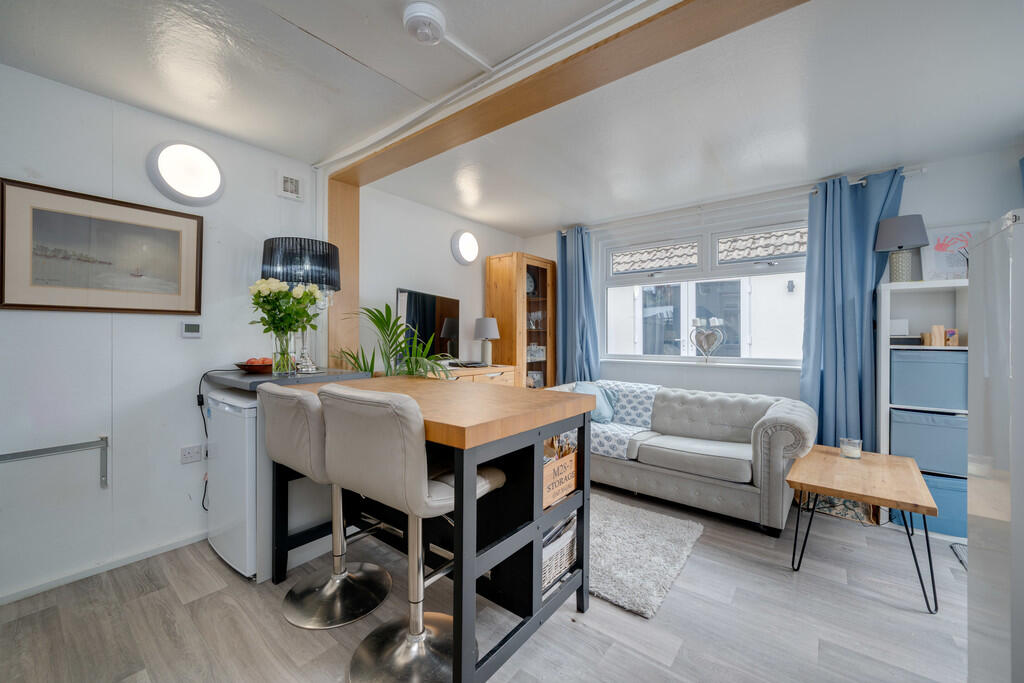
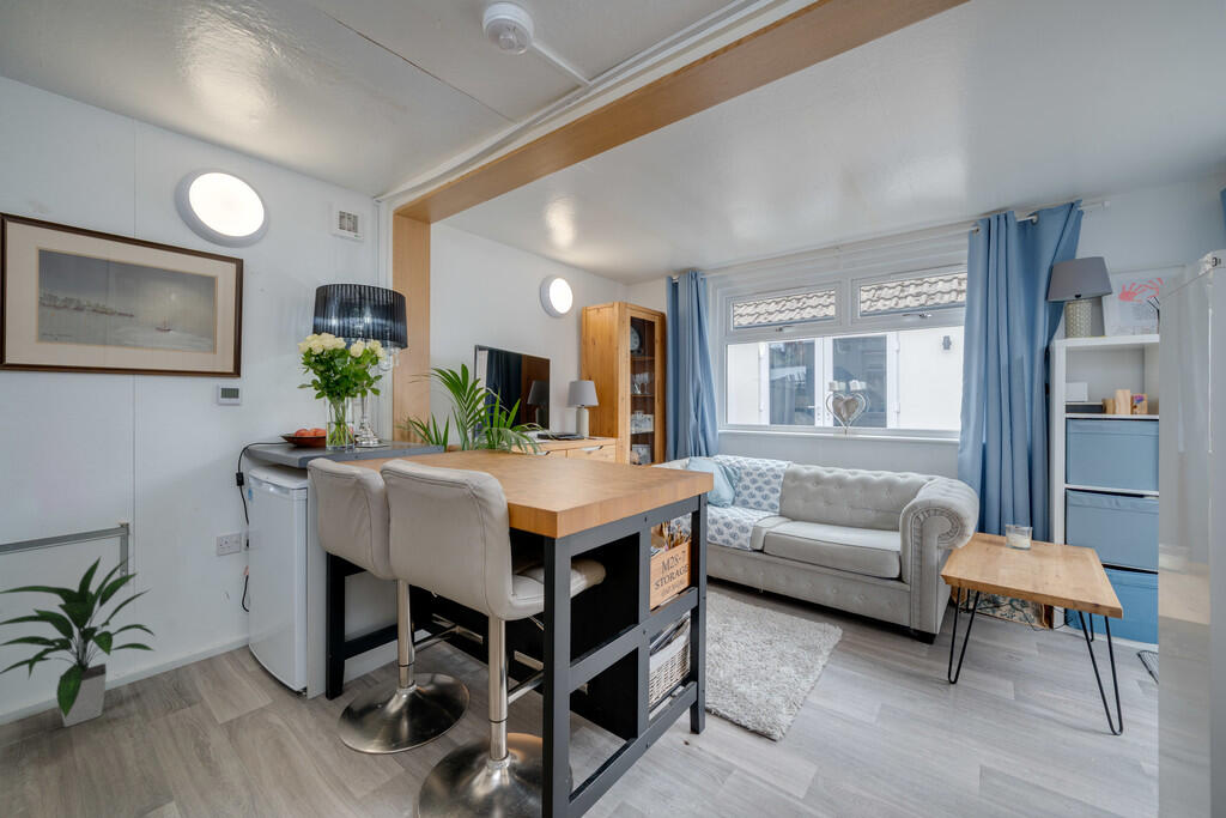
+ indoor plant (78, 641)
